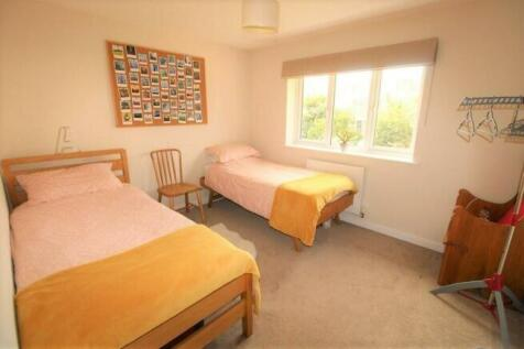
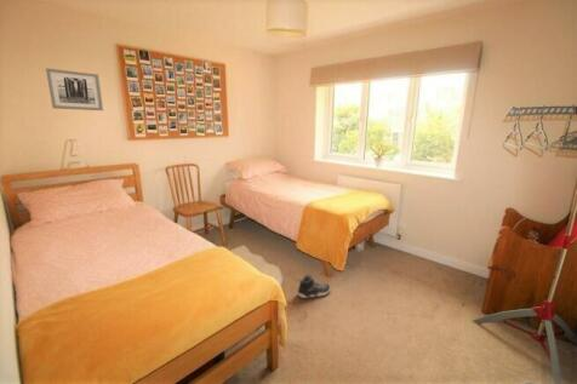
+ sneaker (314, 283)
+ wall art (76, 91)
